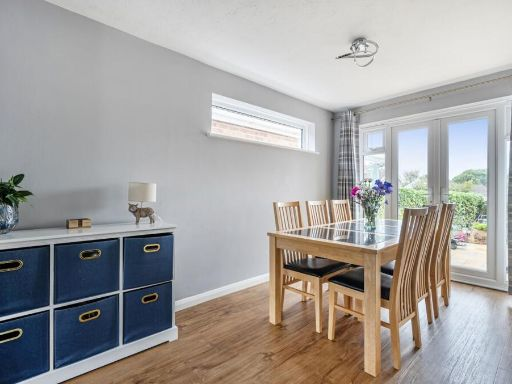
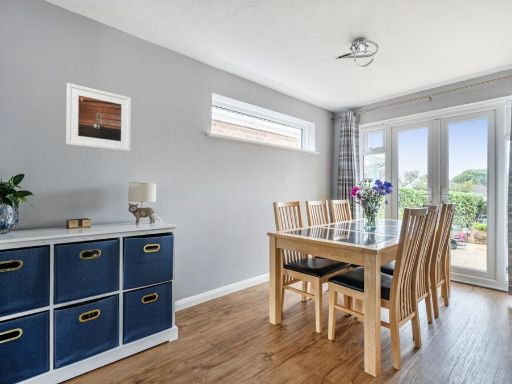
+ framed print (100, 119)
